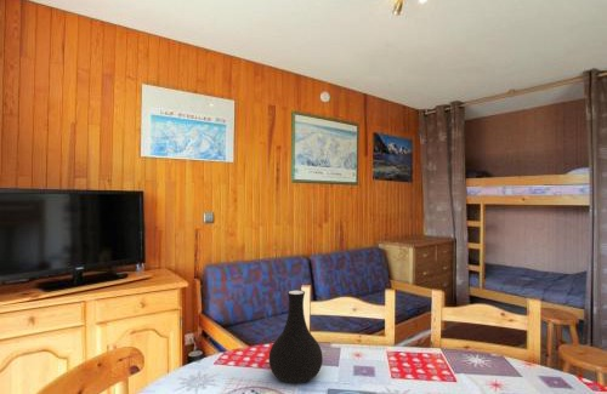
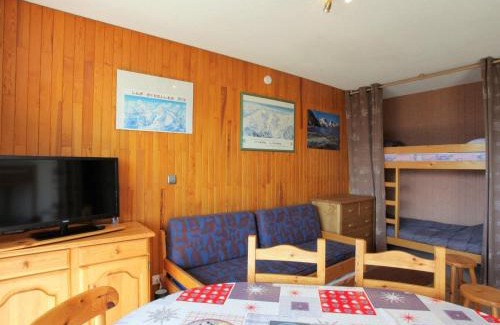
- vase (295, 333)
